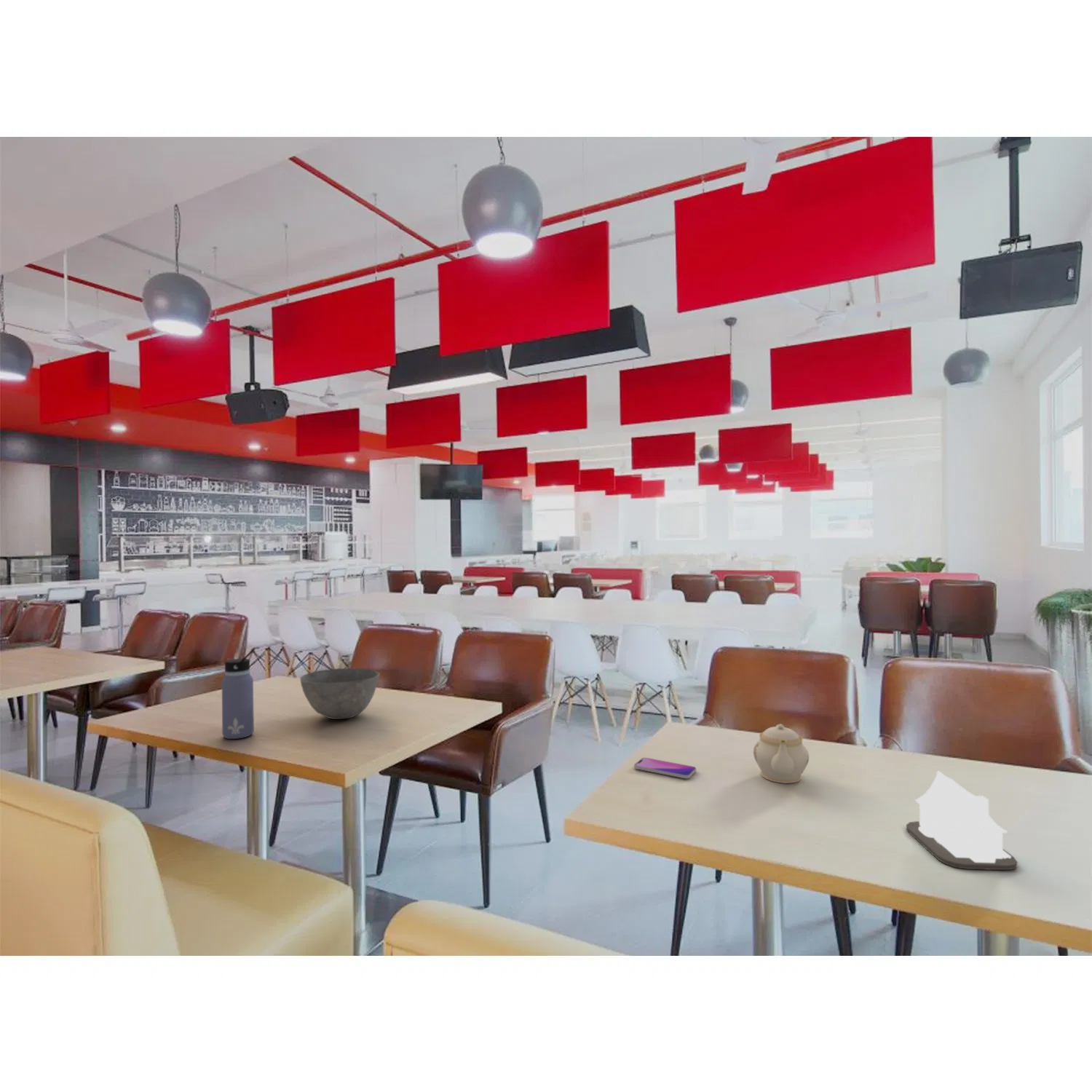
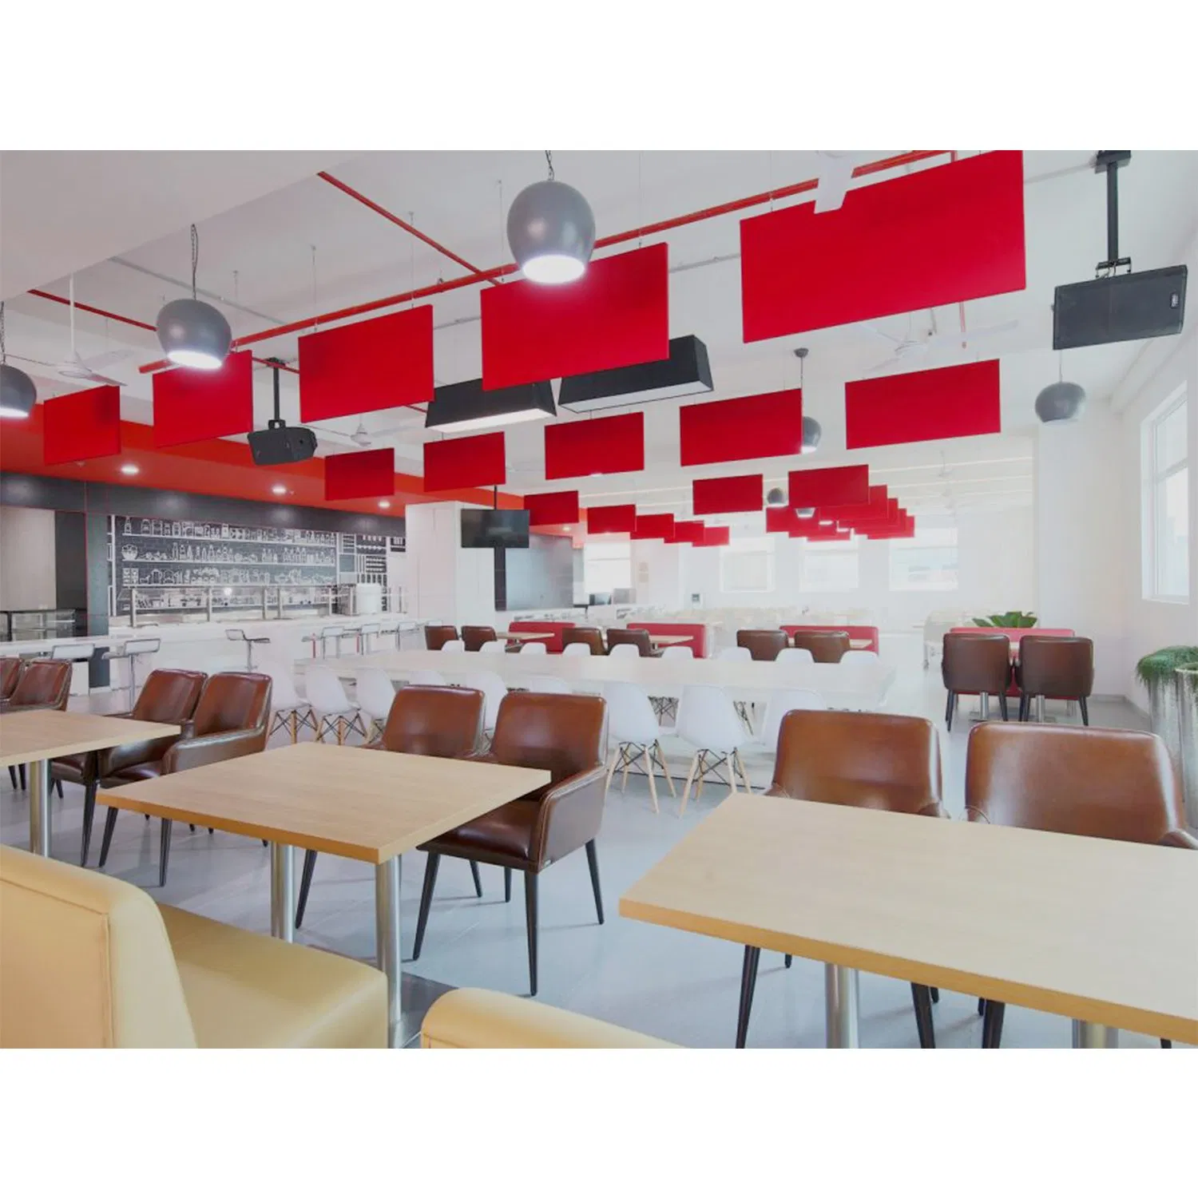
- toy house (958, 814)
- smartphone (665, 767)
- bowl (341, 695)
- water bottle (239, 692)
- teapot (780, 749)
